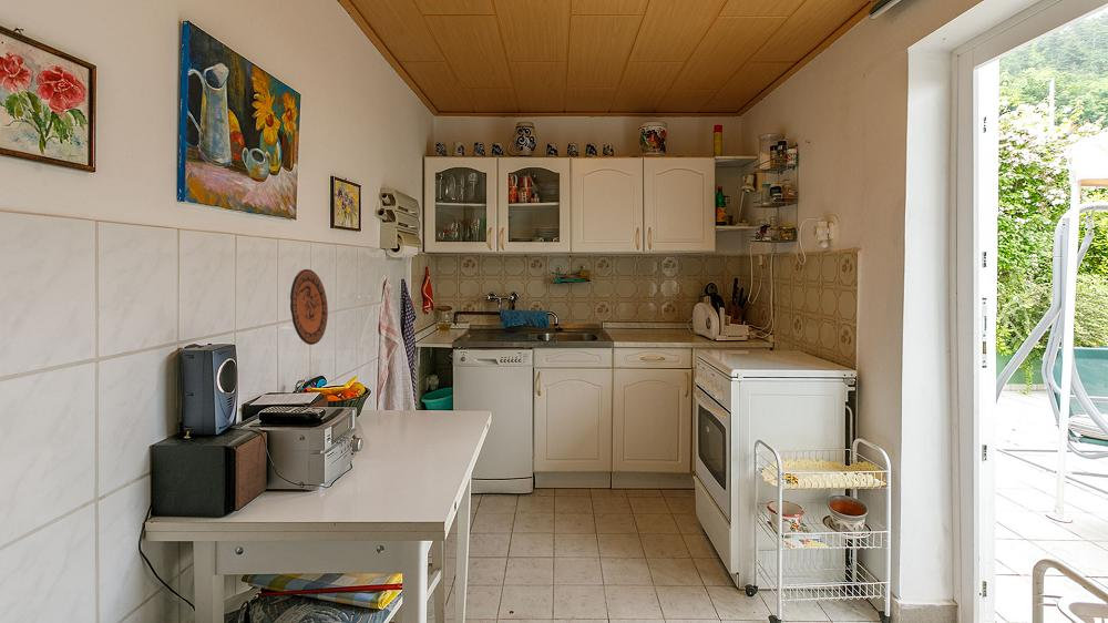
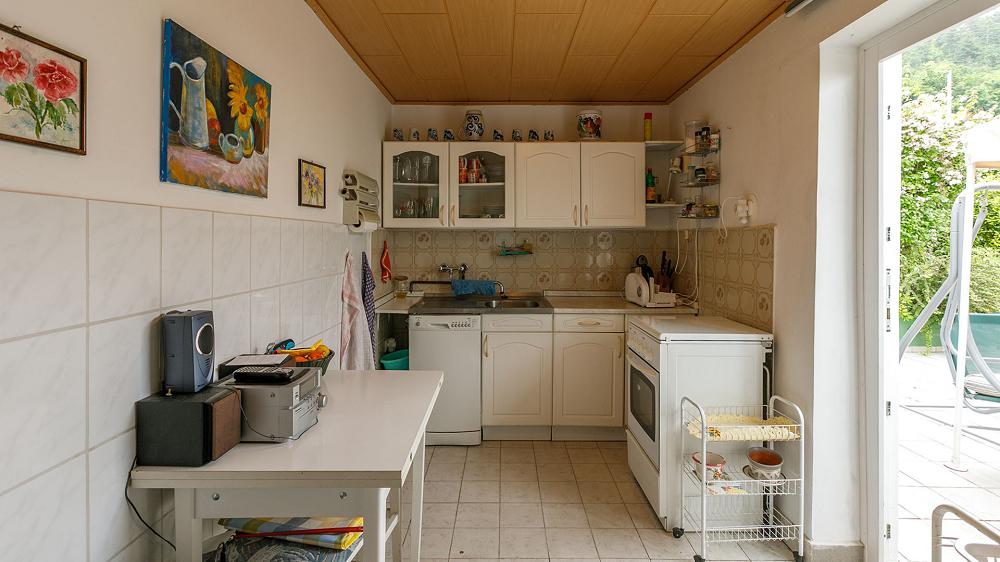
- decorative plate (308, 306)
